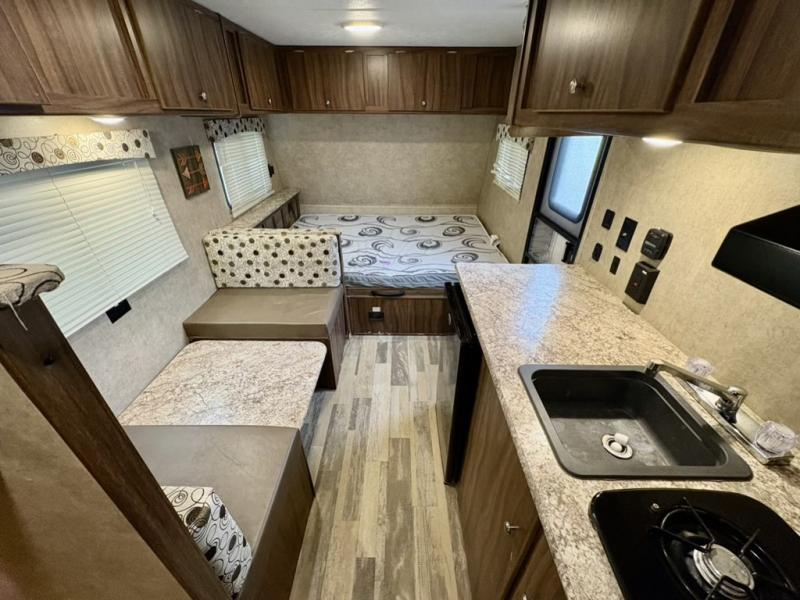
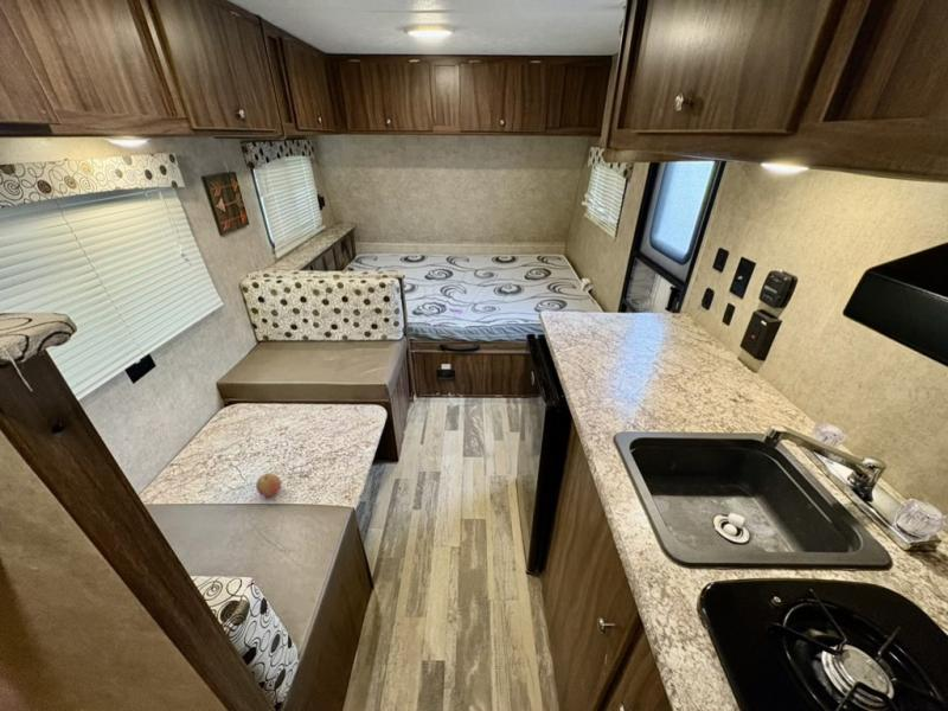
+ fruit (268, 485)
